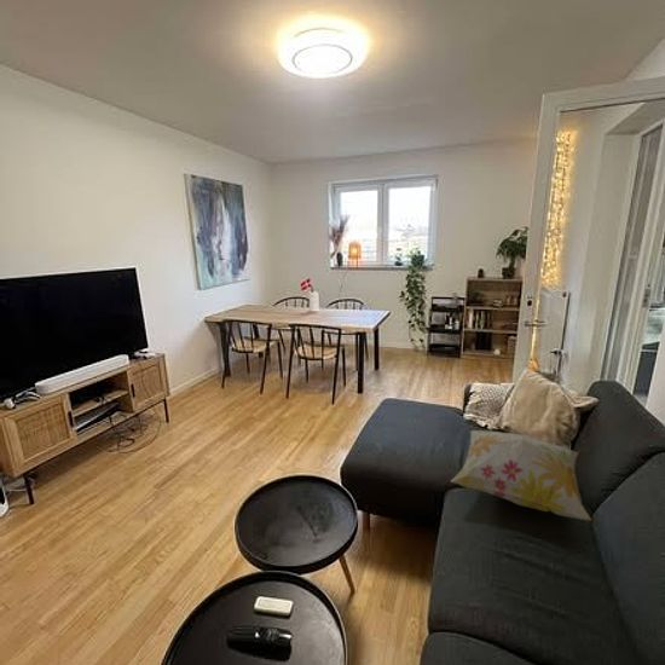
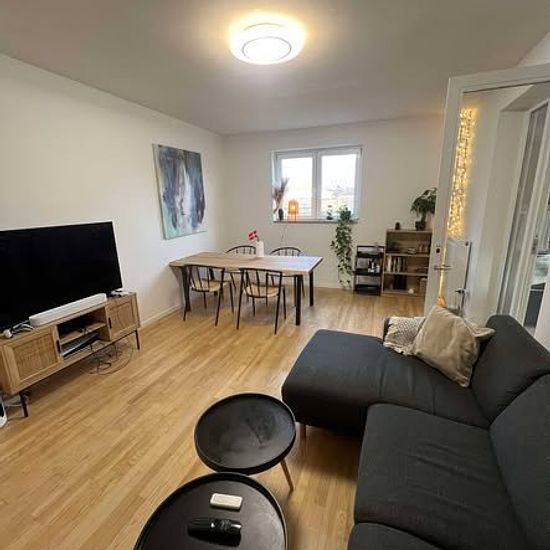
- decorative pillow (517, 465)
